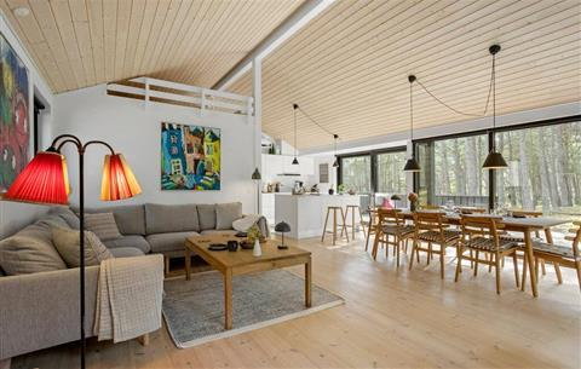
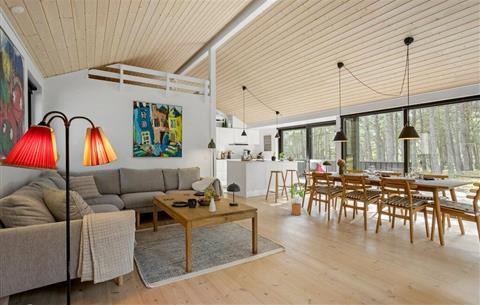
+ house plant (297, 198)
